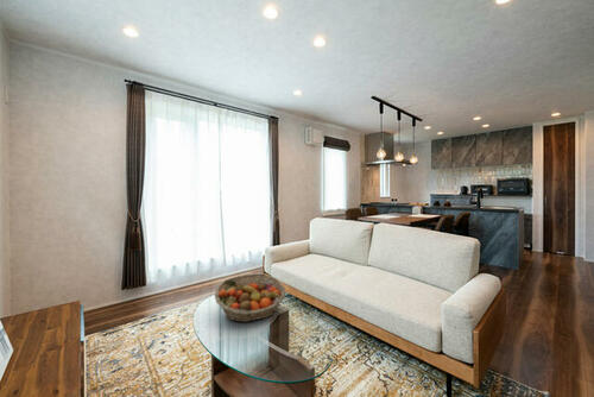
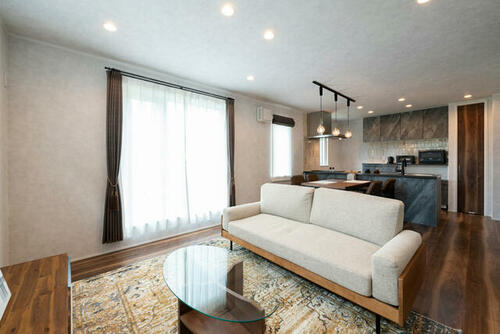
- fruit basket (251, 296)
